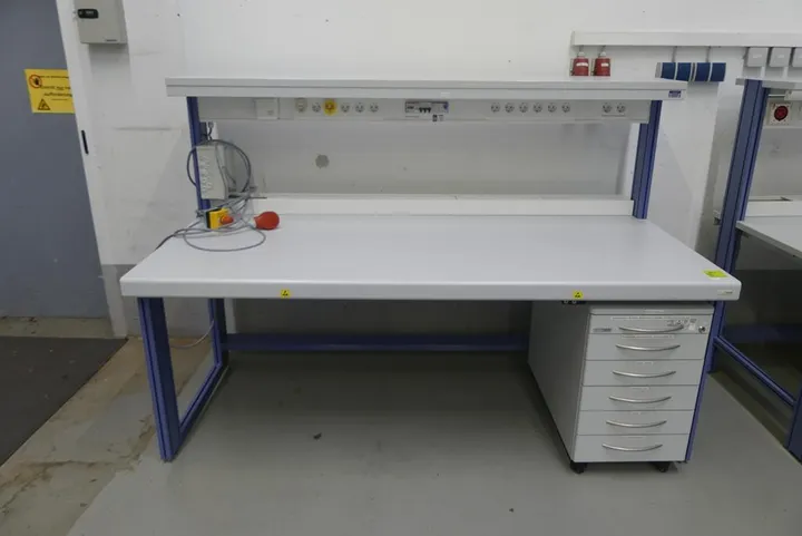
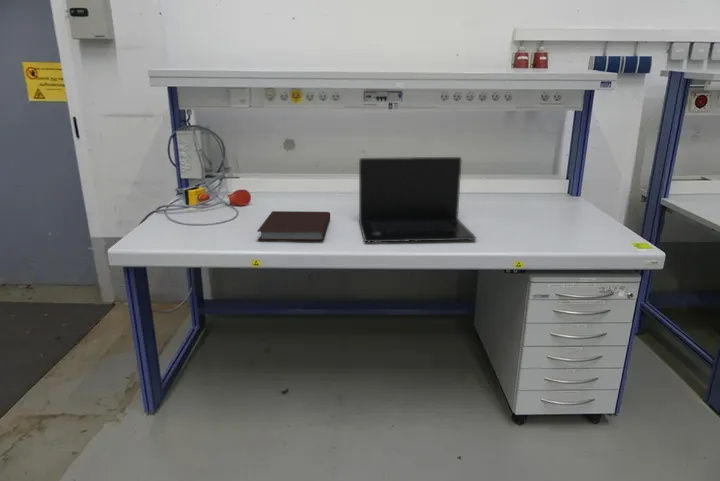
+ laptop (415, 197)
+ notebook (296, 225)
